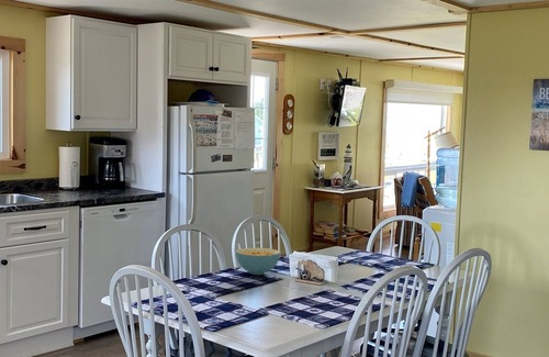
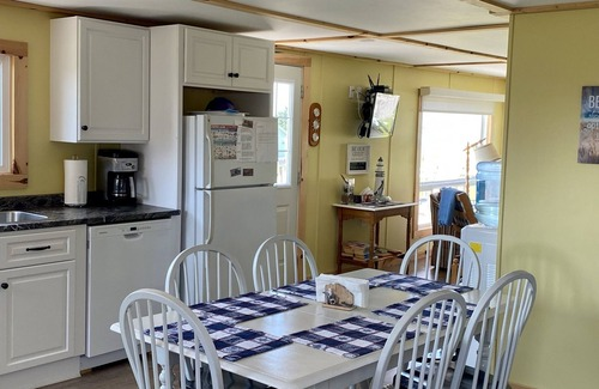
- cereal bowl (257, 261)
